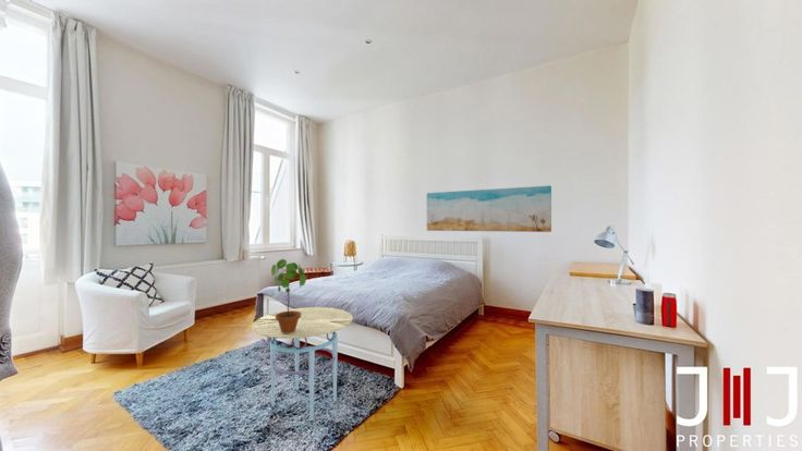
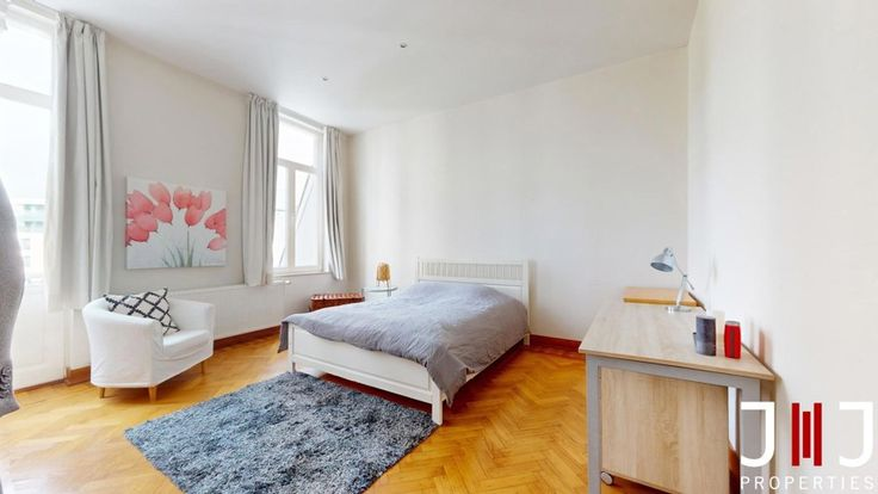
- wall art (483, 210)
- potted plant (288, 295)
- side table (308, 361)
